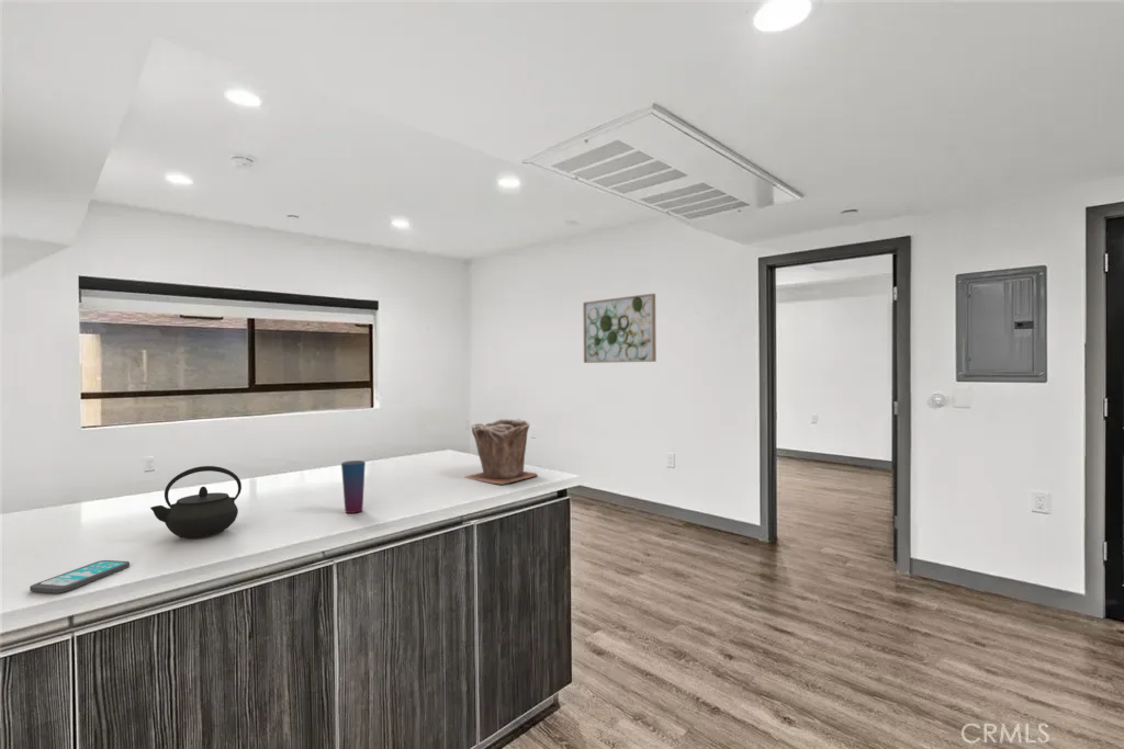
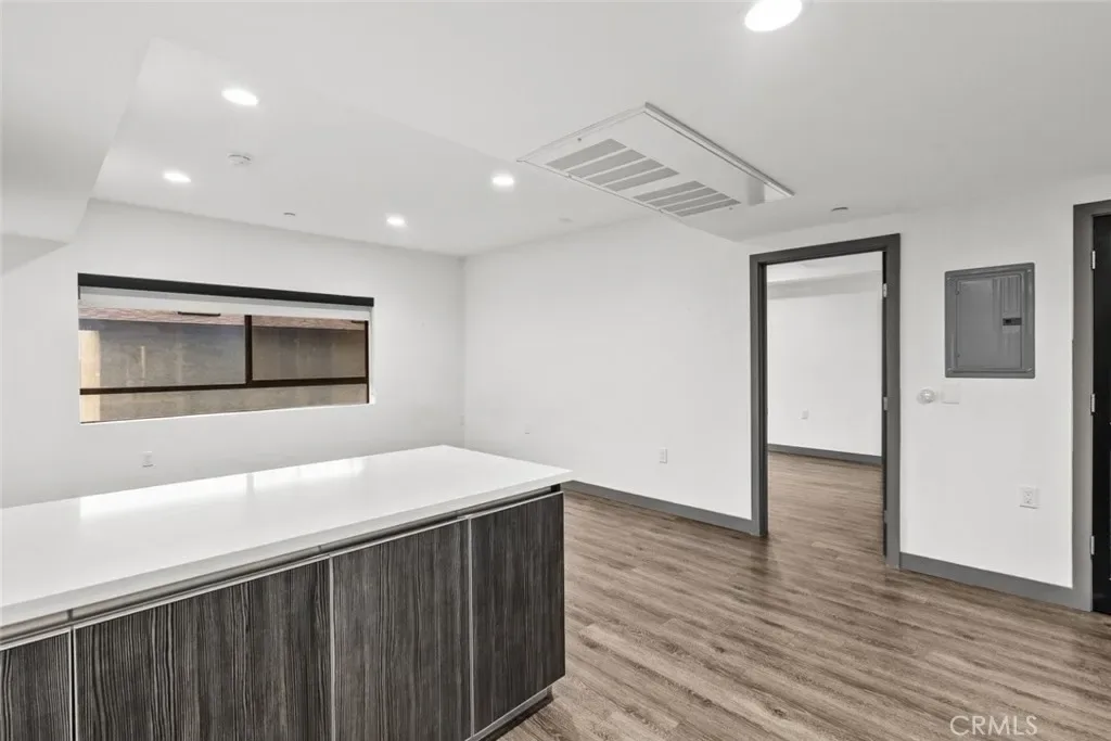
- kettle (198, 500)
- plant pot (501, 449)
- cup (353, 486)
- smartphone (82, 575)
- wall art (616, 330)
